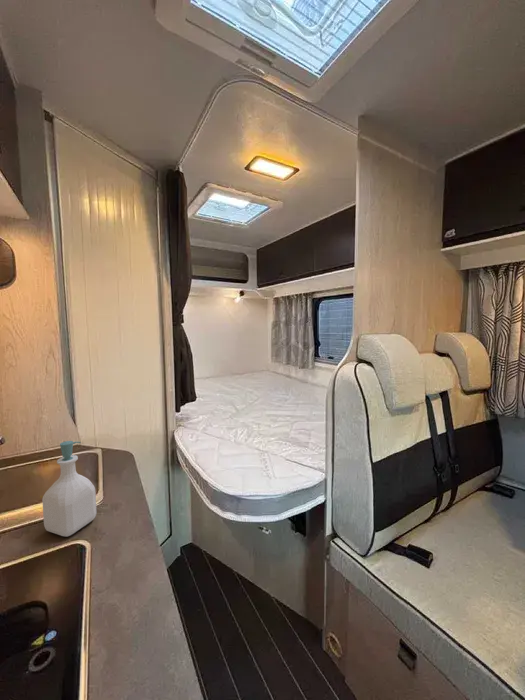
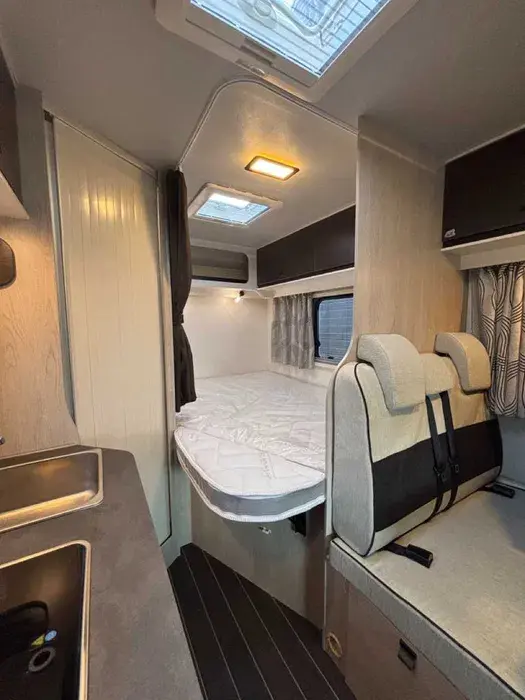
- soap bottle (69, 484)
